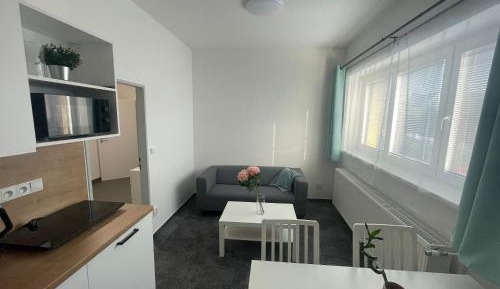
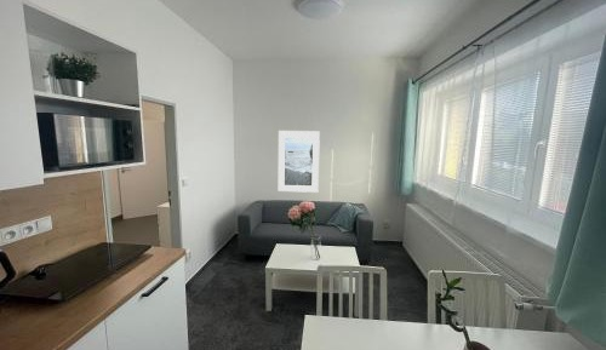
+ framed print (298, 161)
